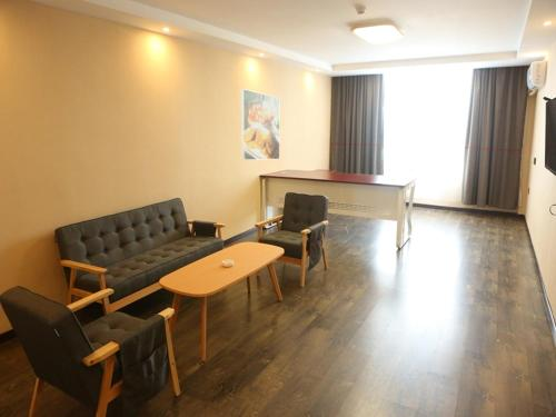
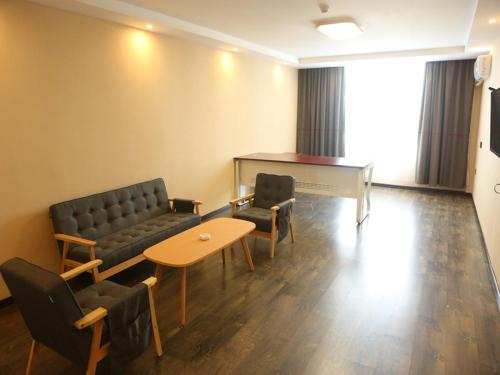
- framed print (261, 127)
